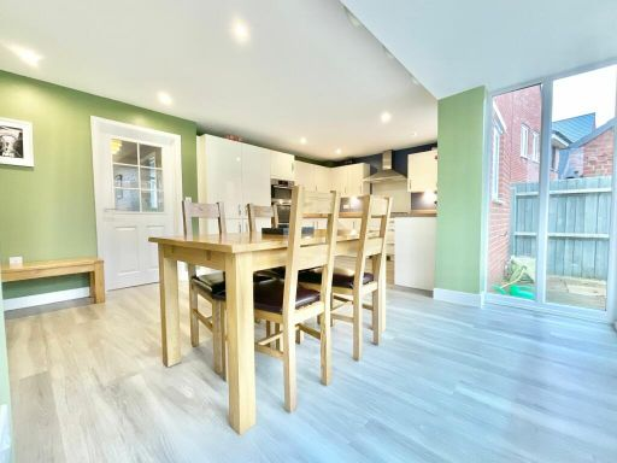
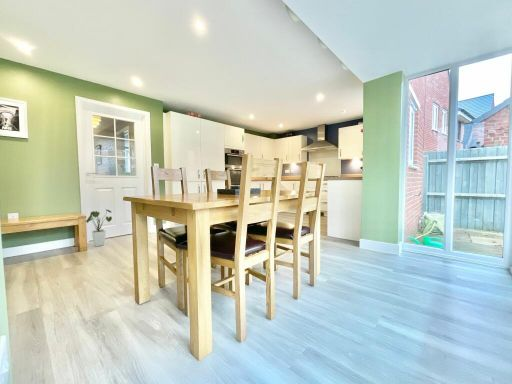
+ house plant (100, 227)
